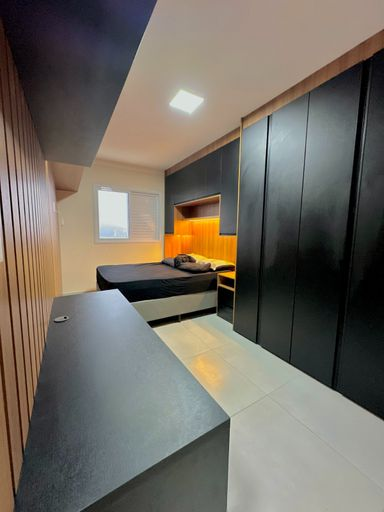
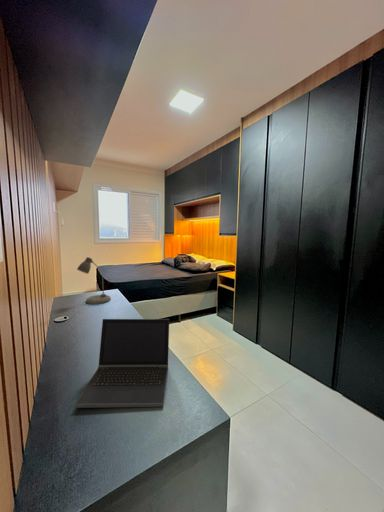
+ desk lamp (102, 279)
+ laptop computer (129, 356)
